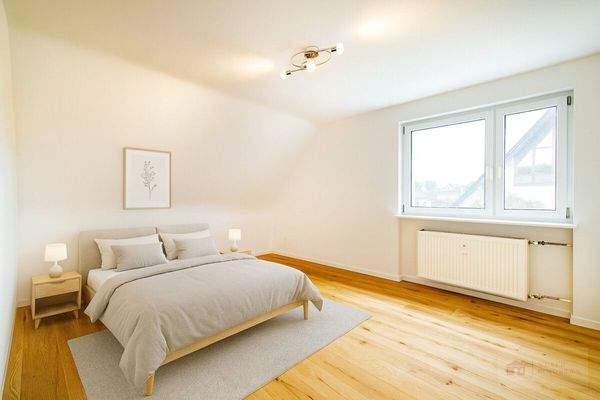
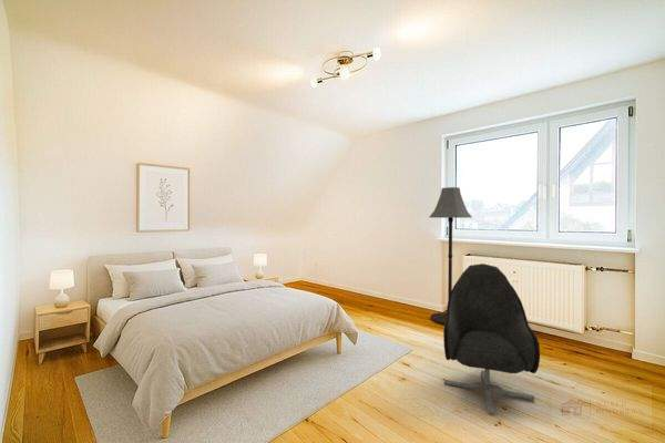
+ armchair (485, 329)
+ floor lamp (450, 254)
